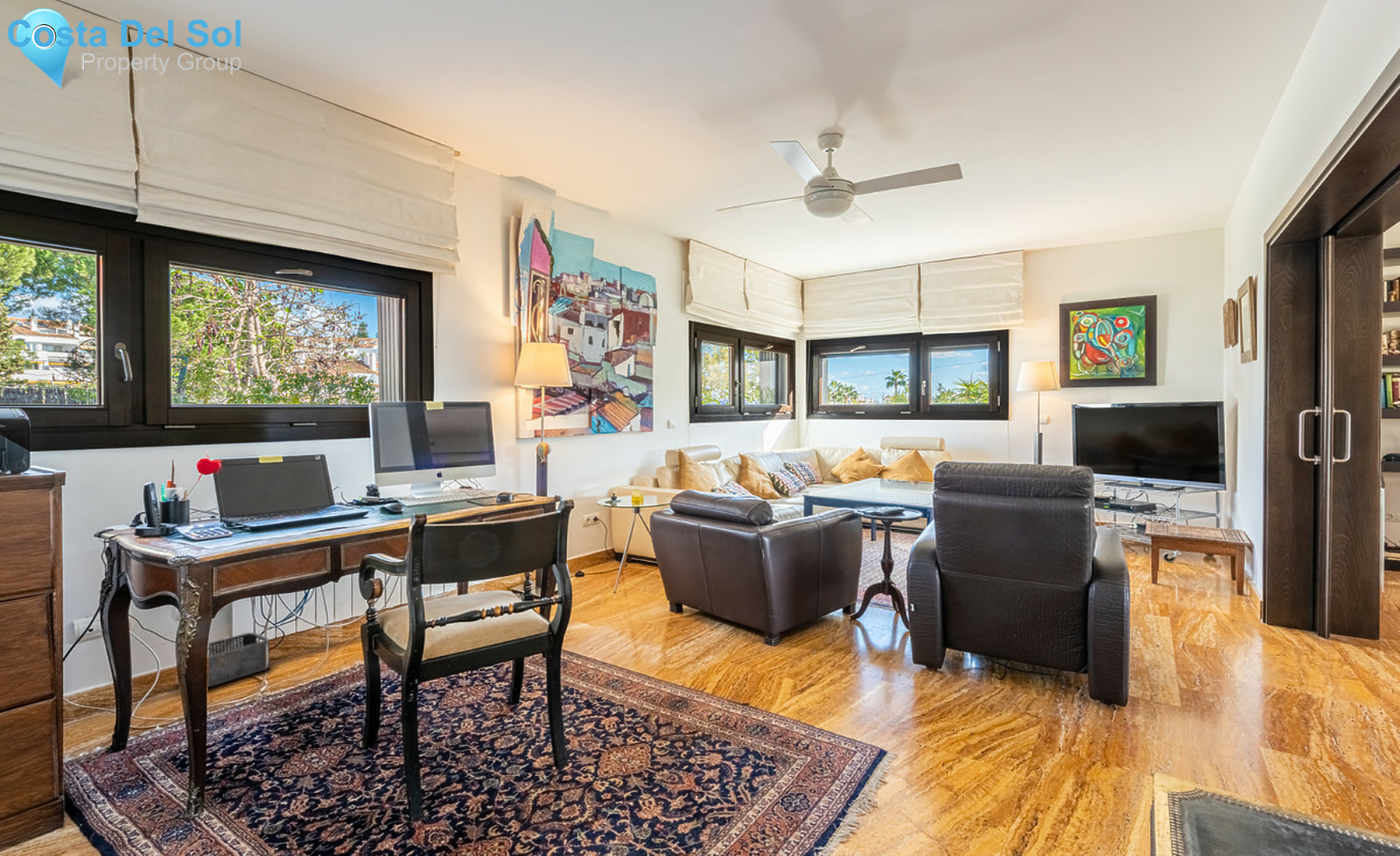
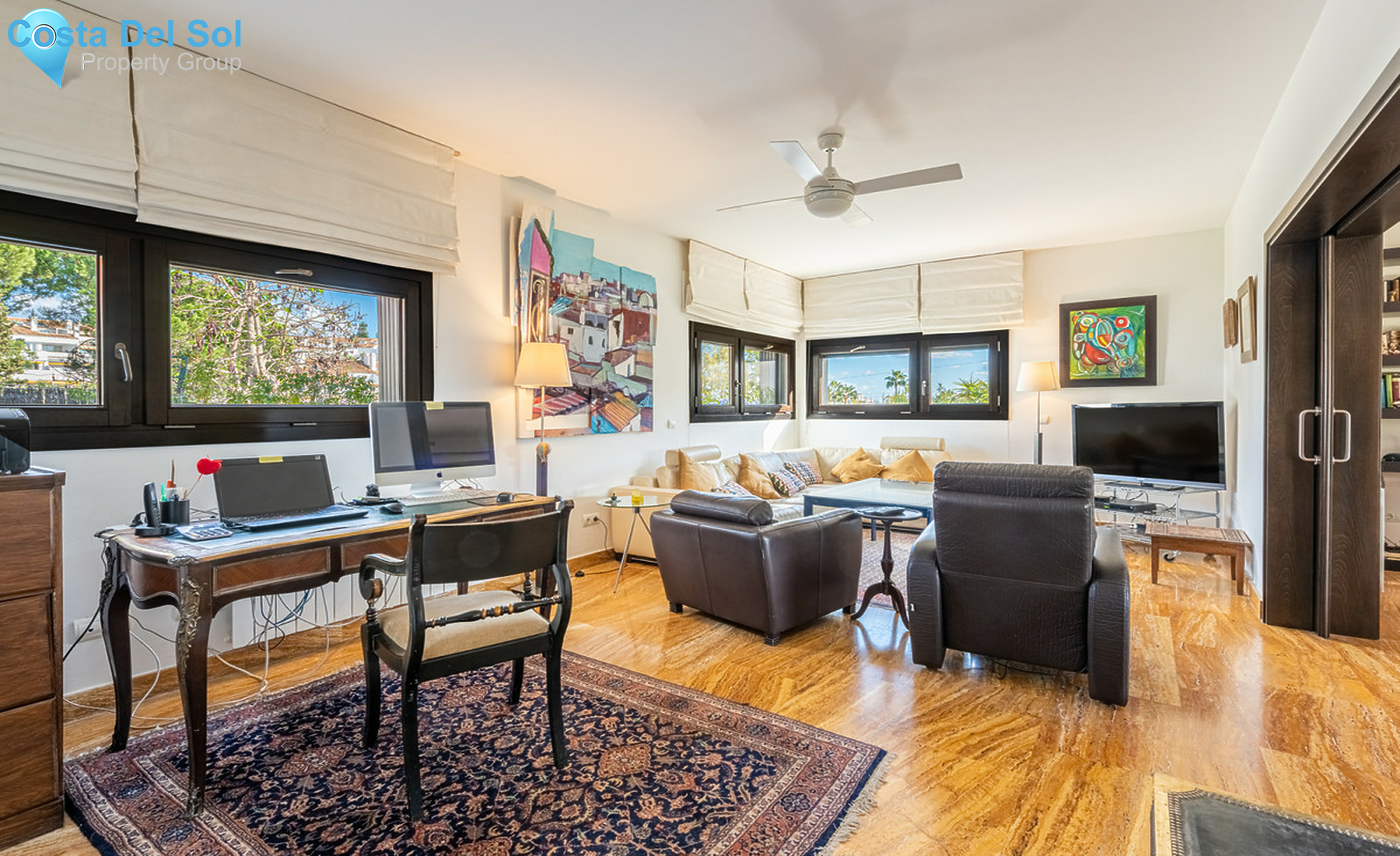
- storage bin (226, 659)
